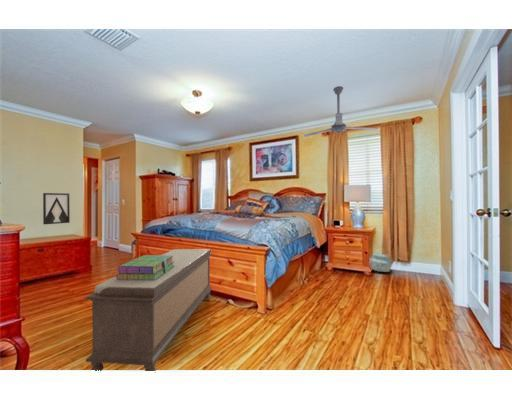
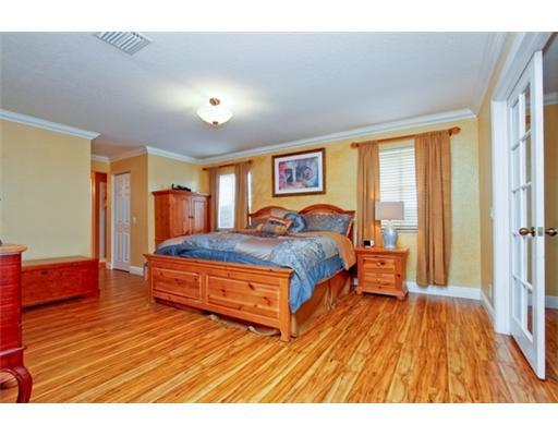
- stack of books (148, 266)
- ceiling fan (338, 105)
- backpack (380, 262)
- wall art (56, 208)
- bench (167, 293)
